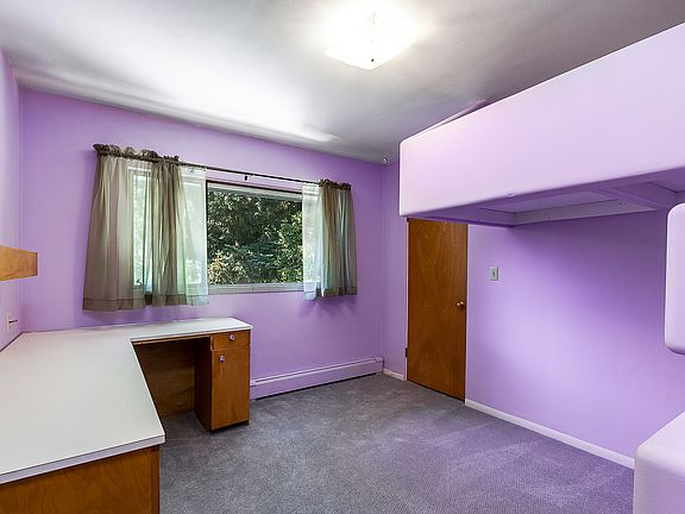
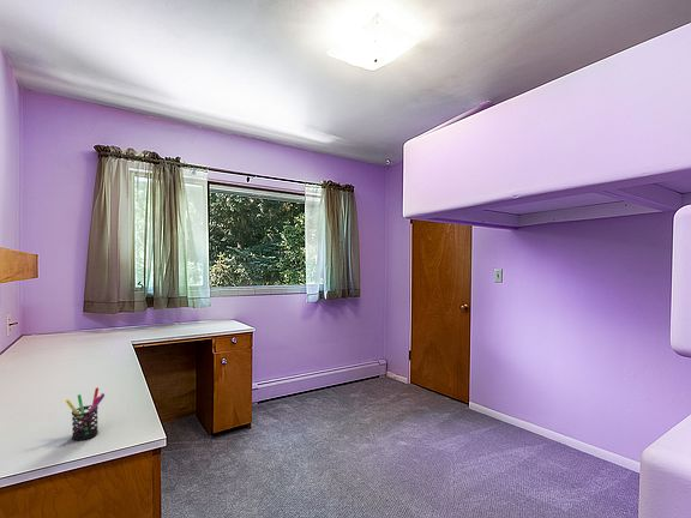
+ pen holder (85, 412)
